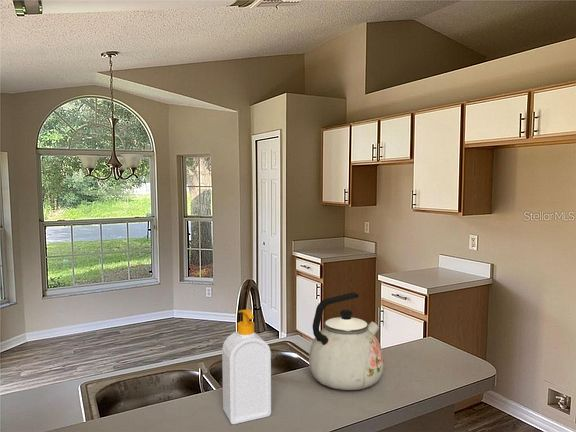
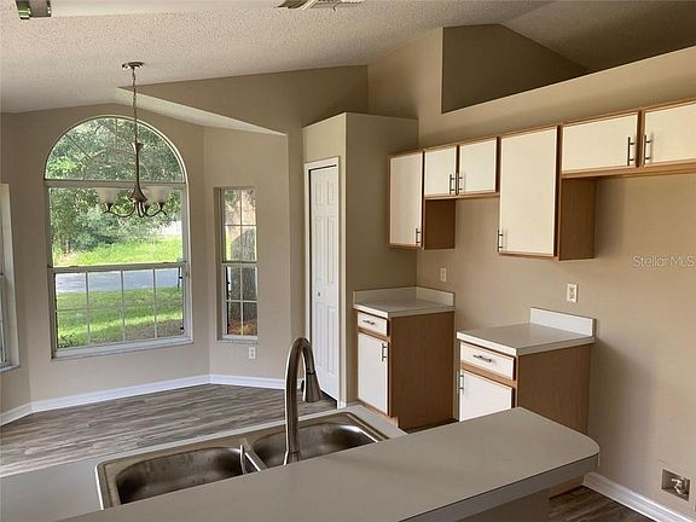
- kettle (346, 336)
- soap bottle (246, 362)
